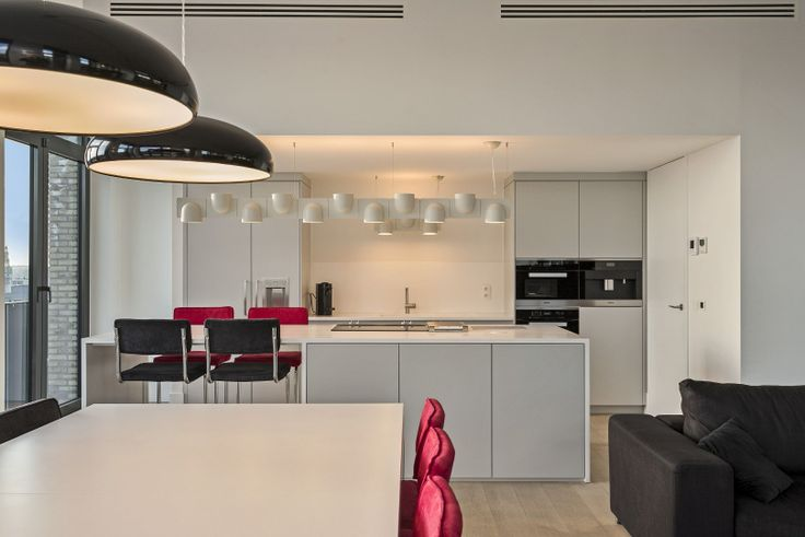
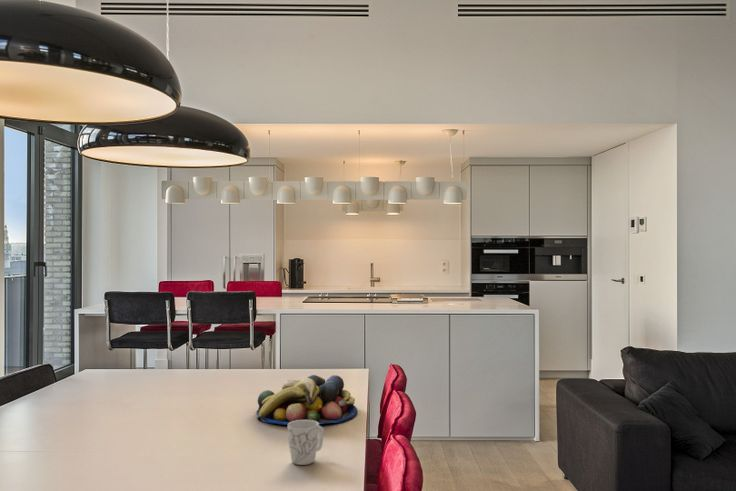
+ fruit bowl (307, 394)
+ mug (307, 441)
